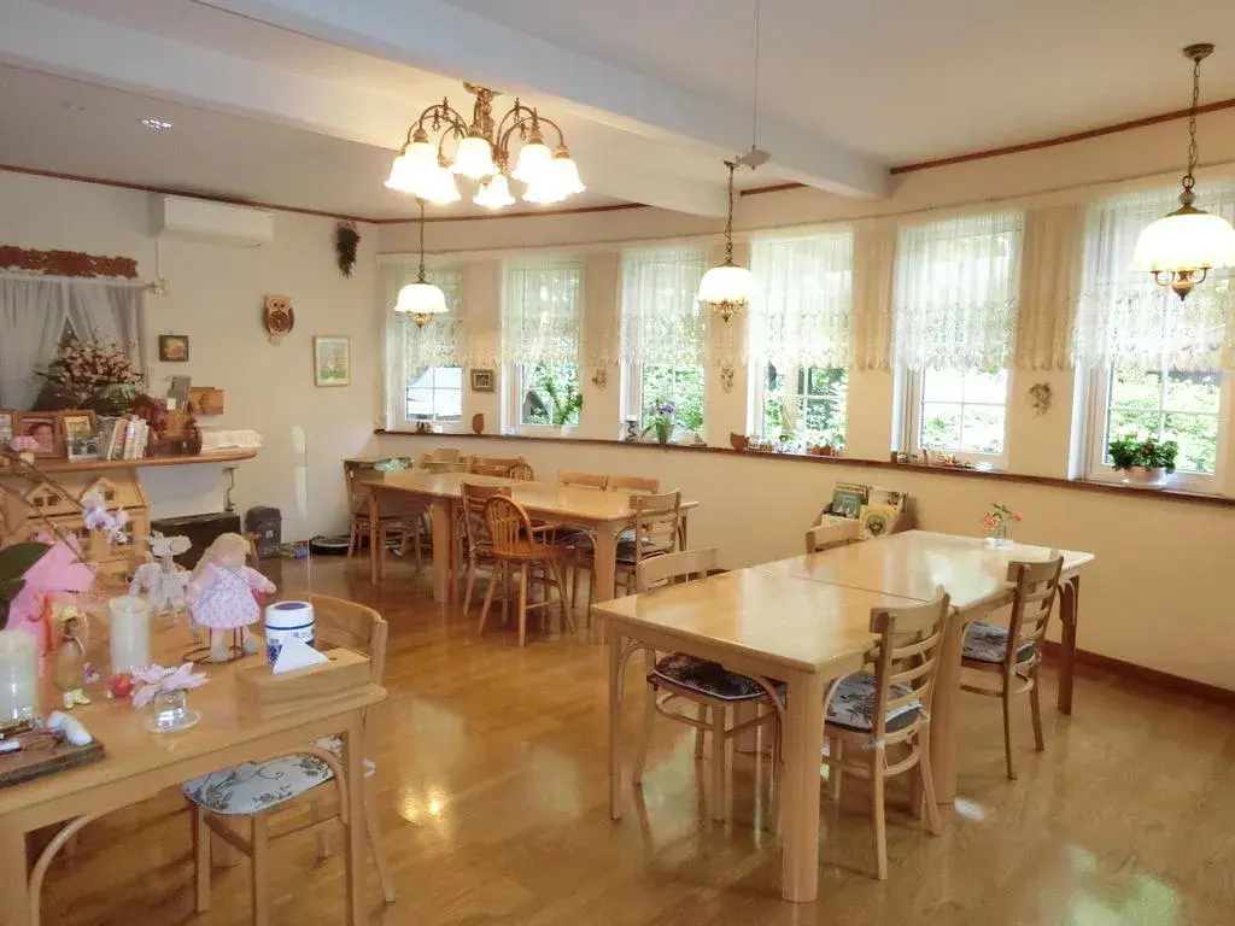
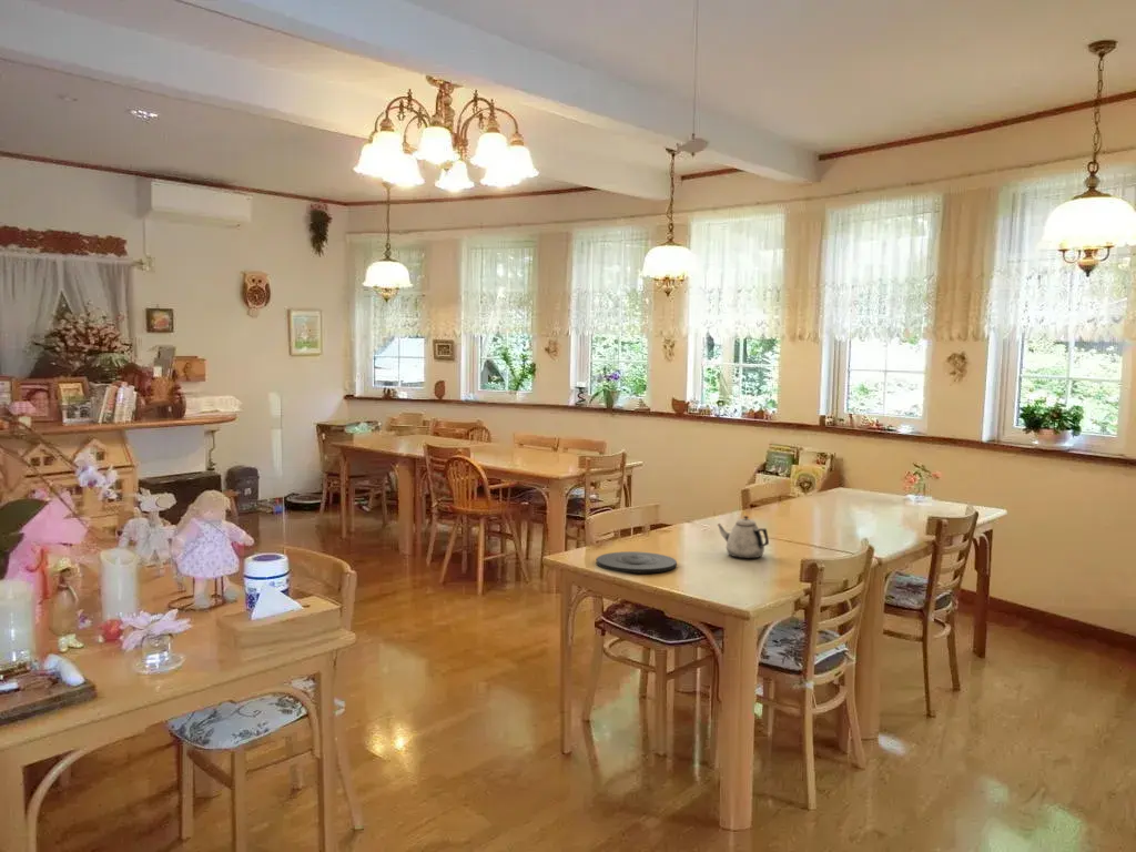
+ teapot (742, 535)
+ plate (636, 559)
